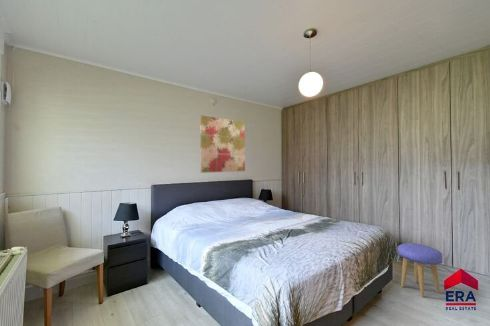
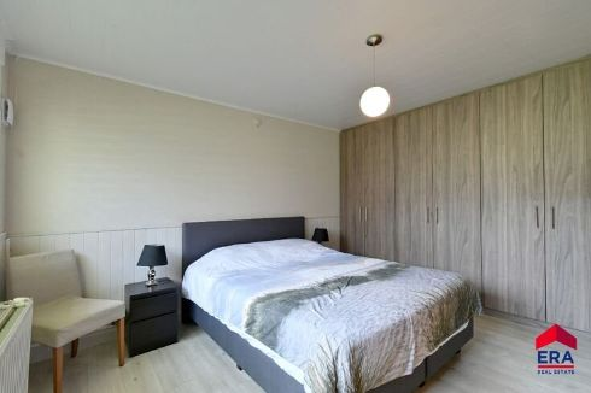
- wall art (224, 145)
- stool (419, 268)
